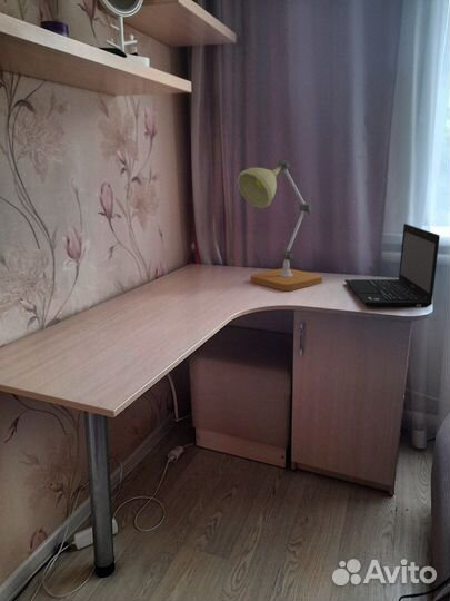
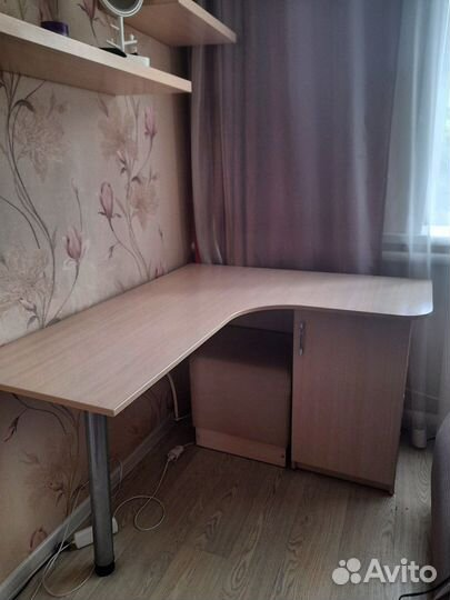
- laptop (400, 263)
- desk lamp (293, 231)
